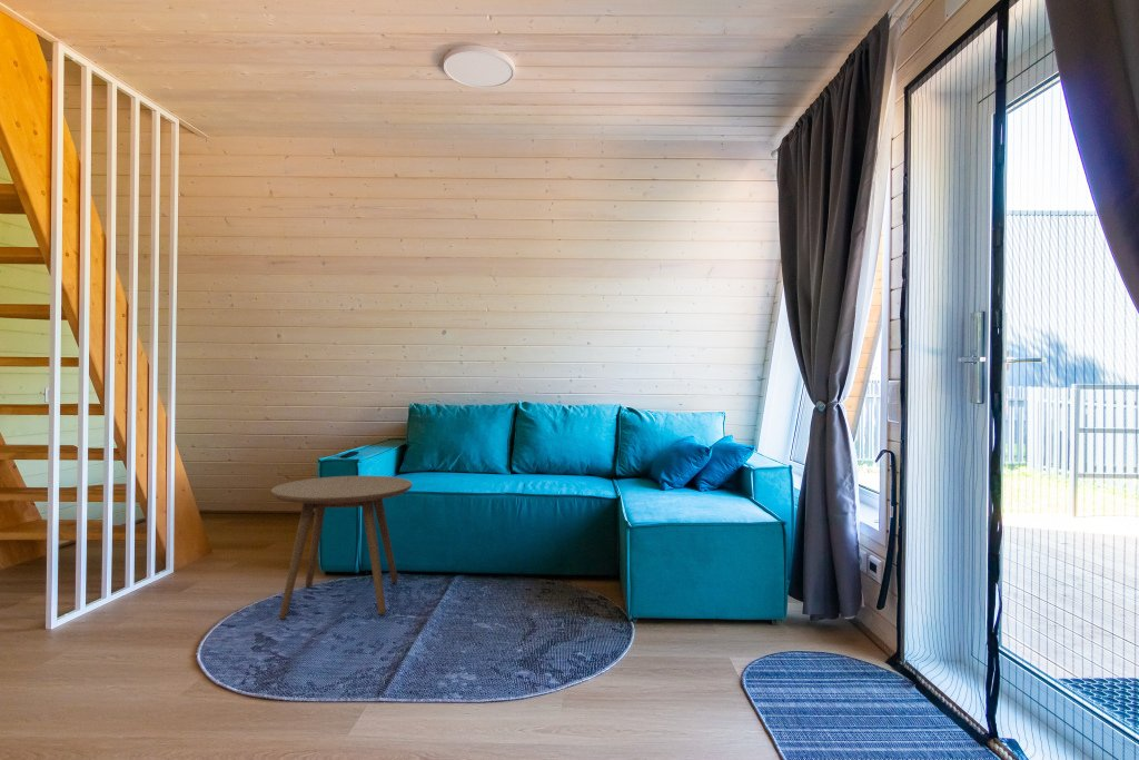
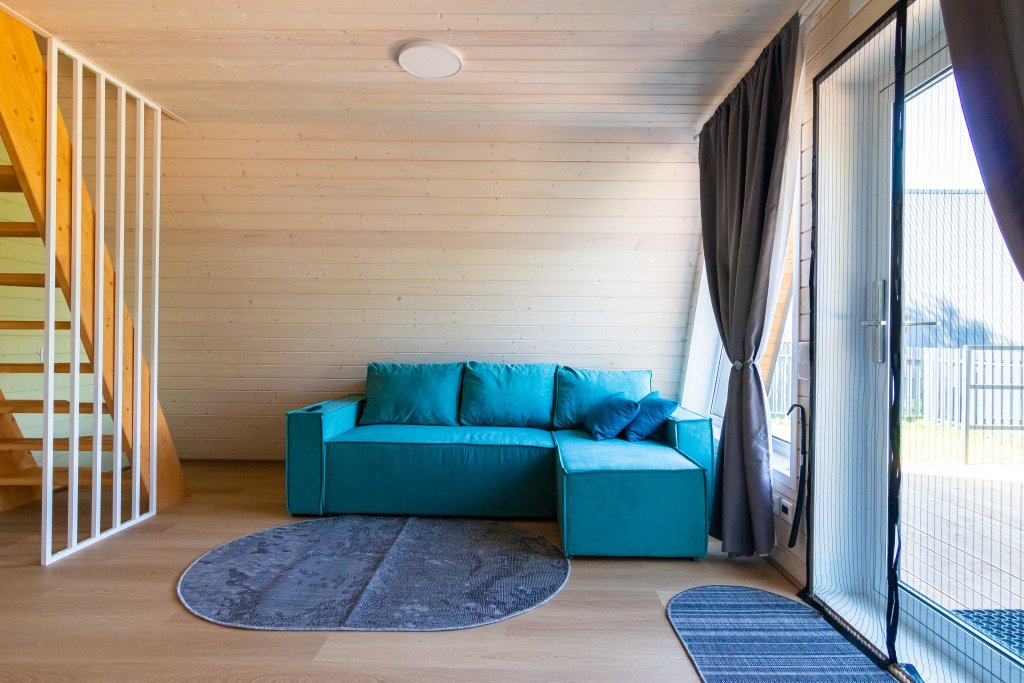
- side table (367, 541)
